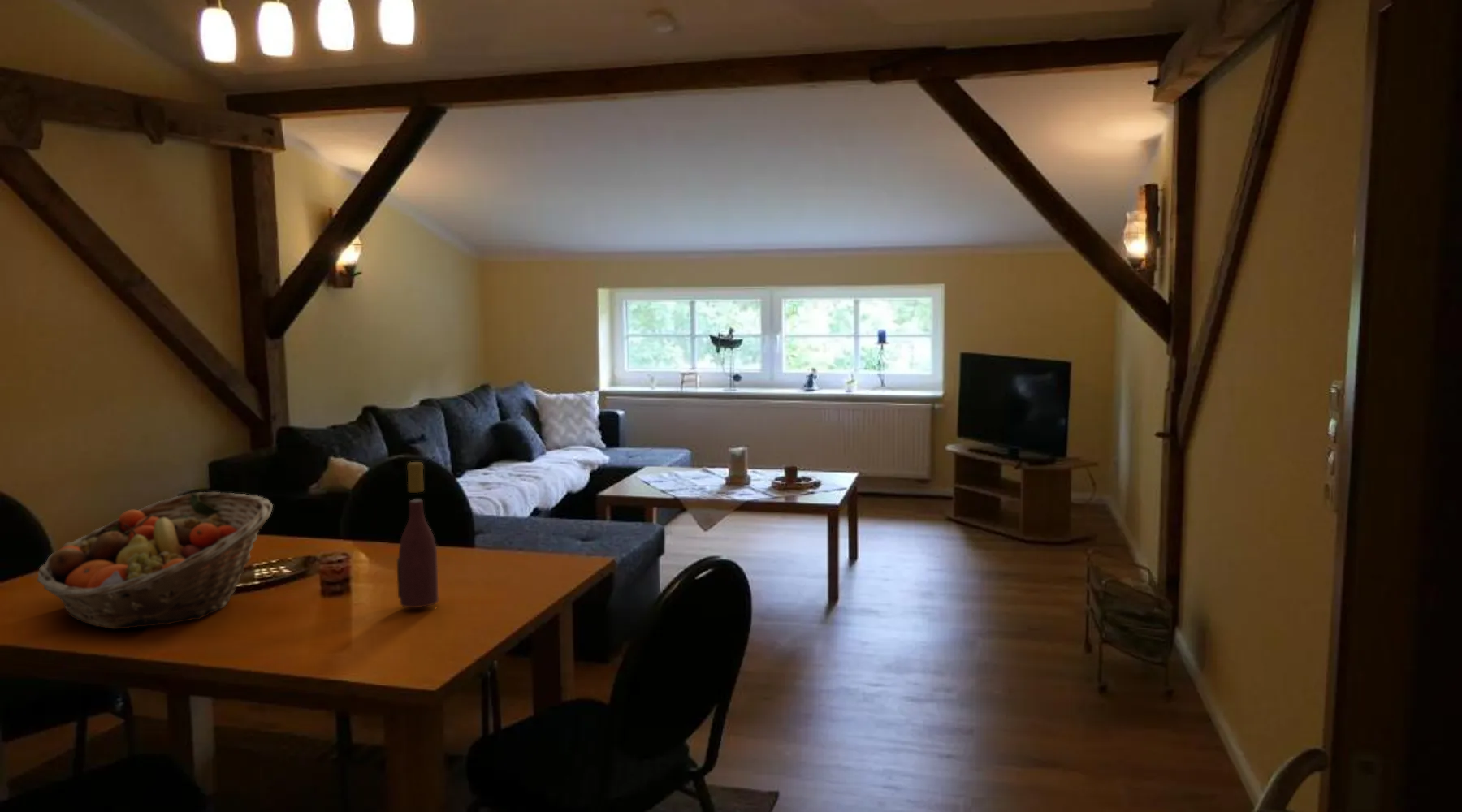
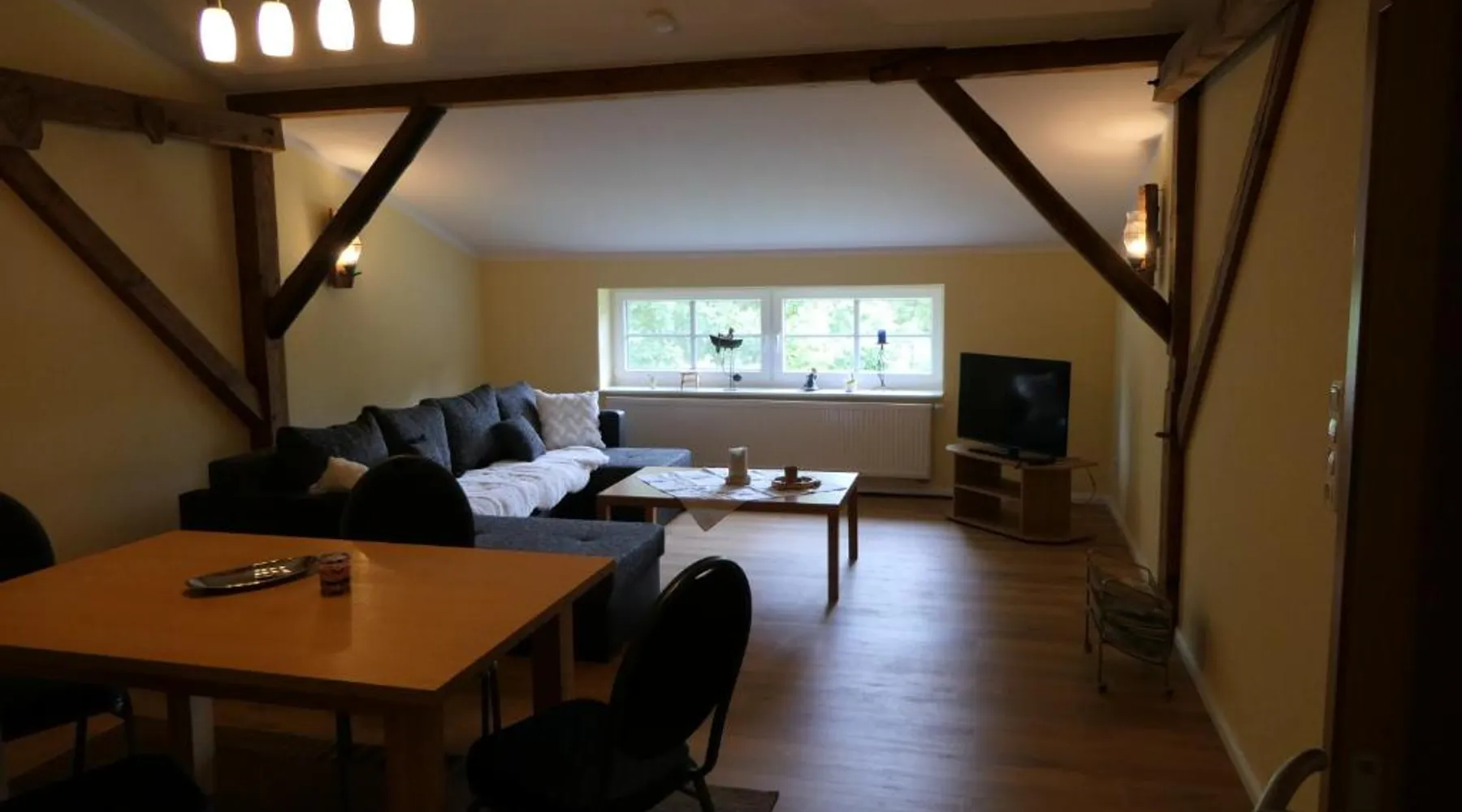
- wine bottle (417, 535)
- fruit basket (161, 555)
